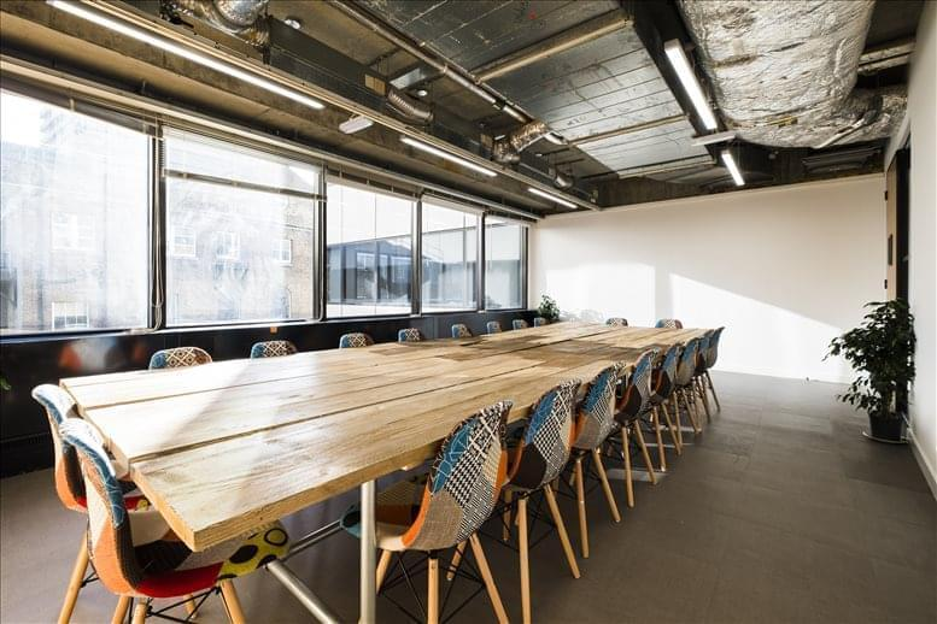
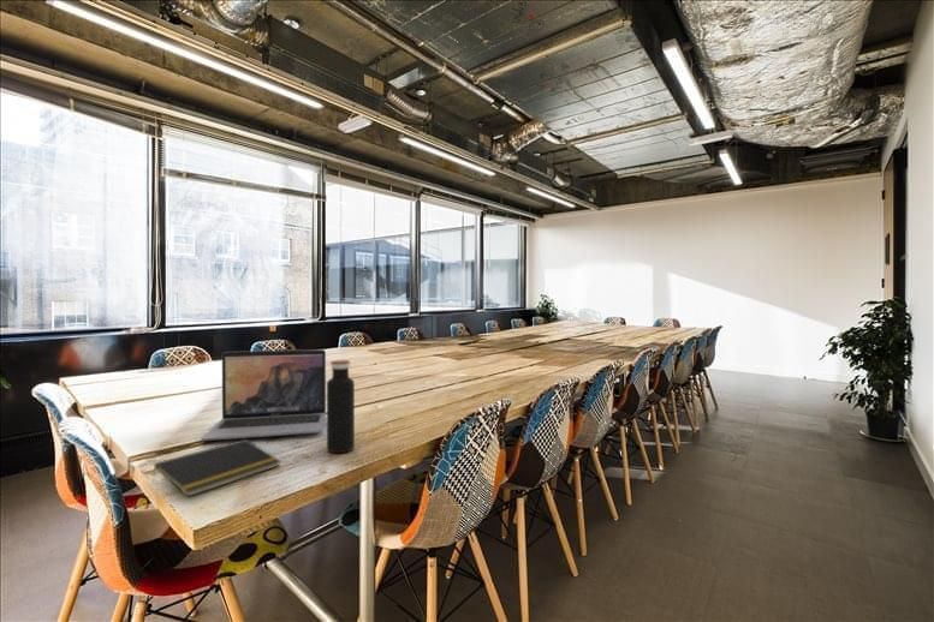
+ water bottle (340, 405)
+ notepad (220, 463)
+ laptop (269, 390)
